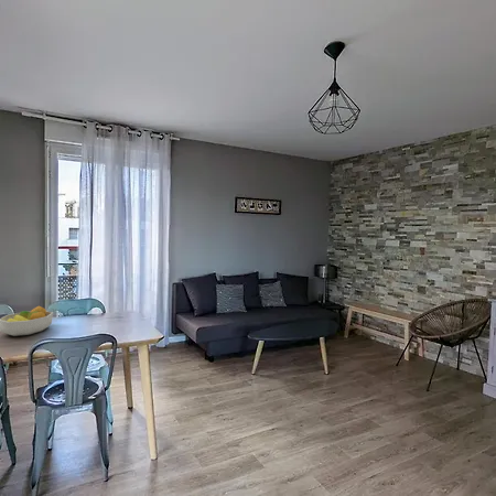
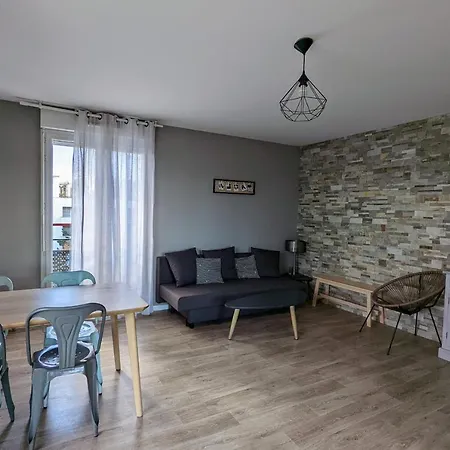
- fruit bowl (26, 320)
